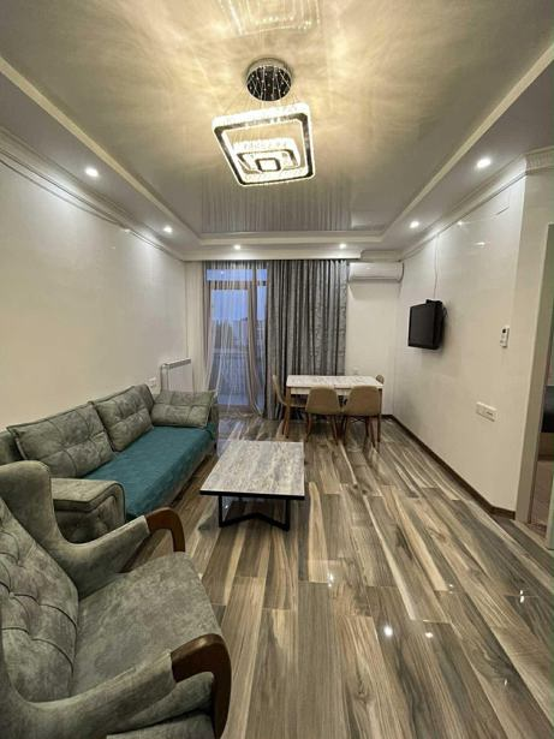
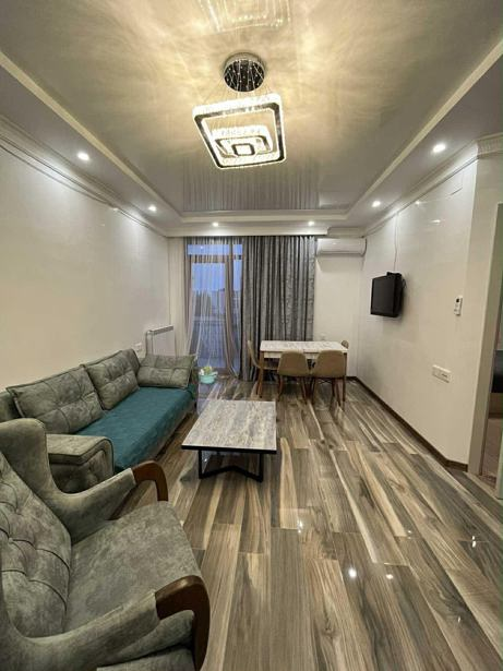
+ decorative plant (207, 373)
